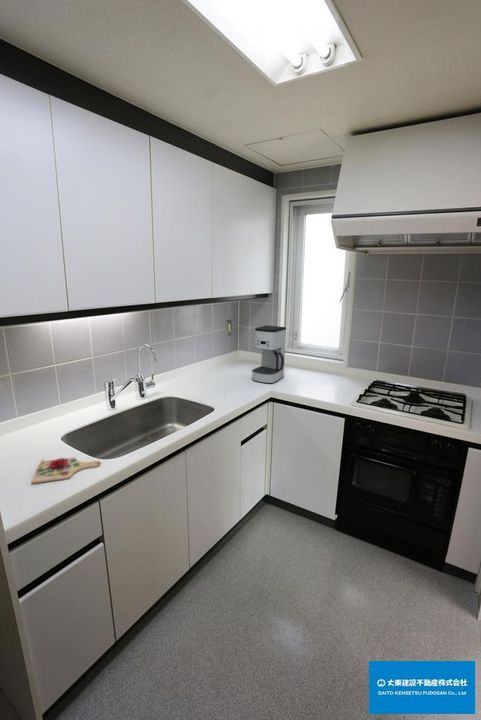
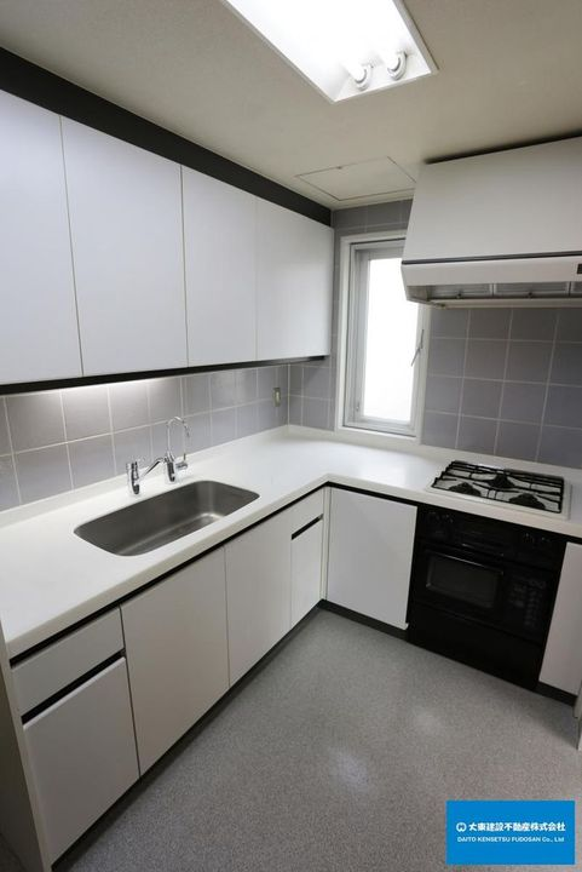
- cutting board (69, 465)
- coffee maker (270, 354)
